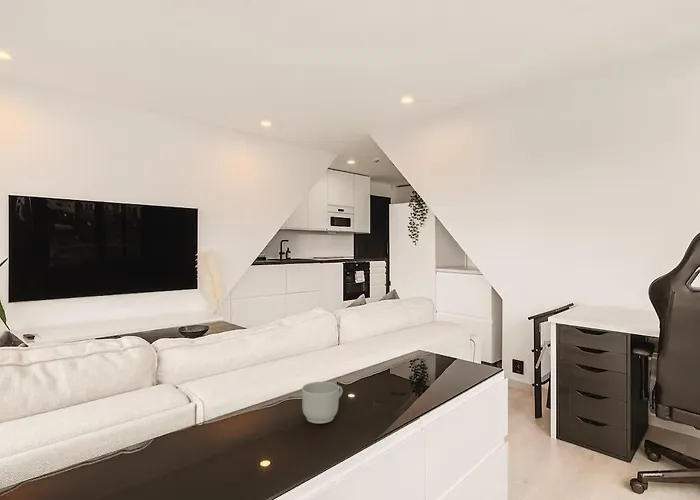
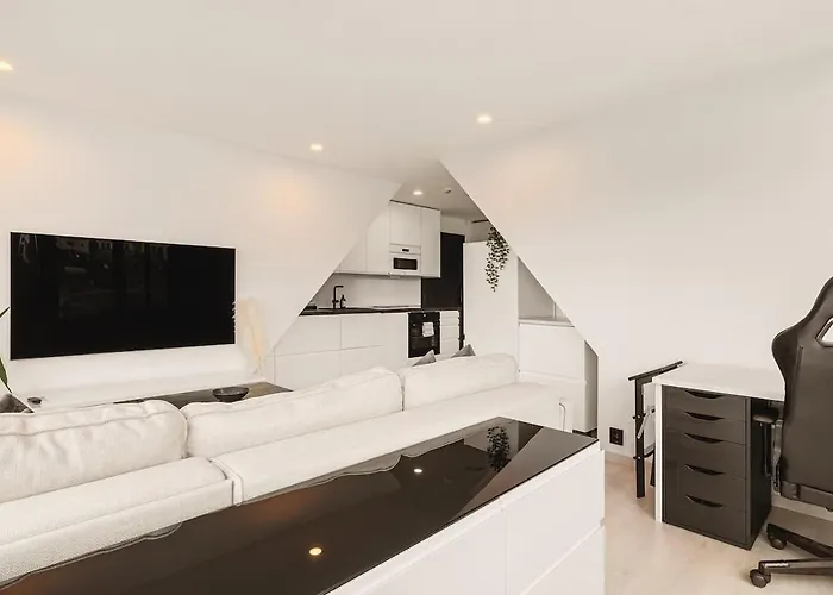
- mug (324, 401)
